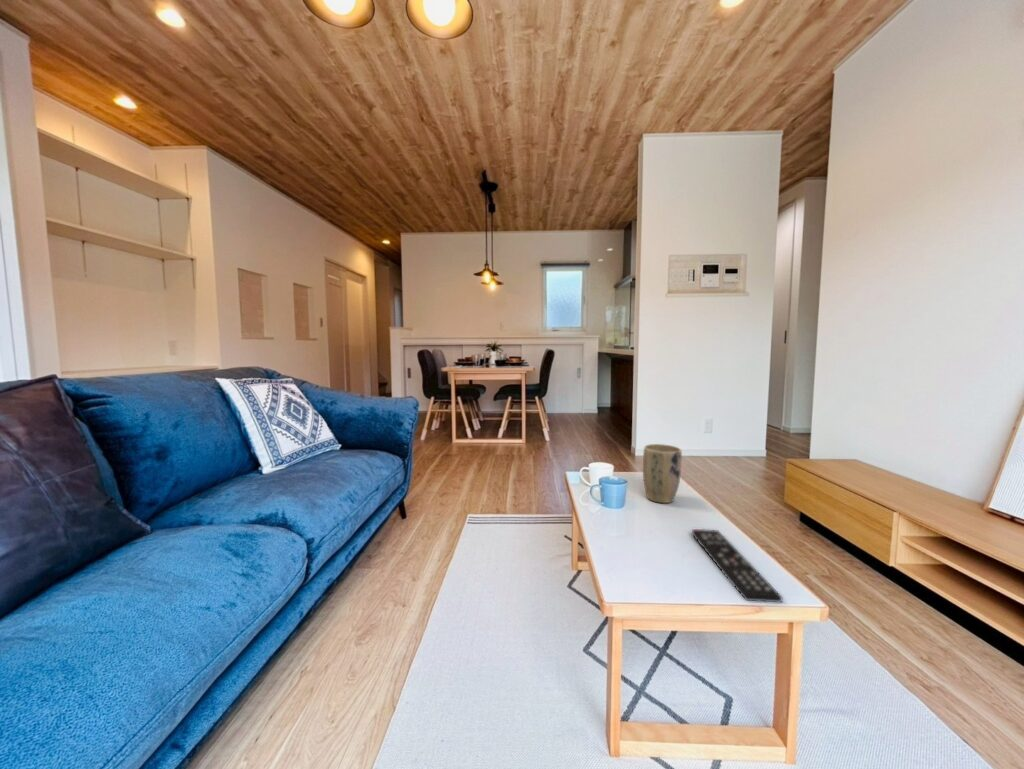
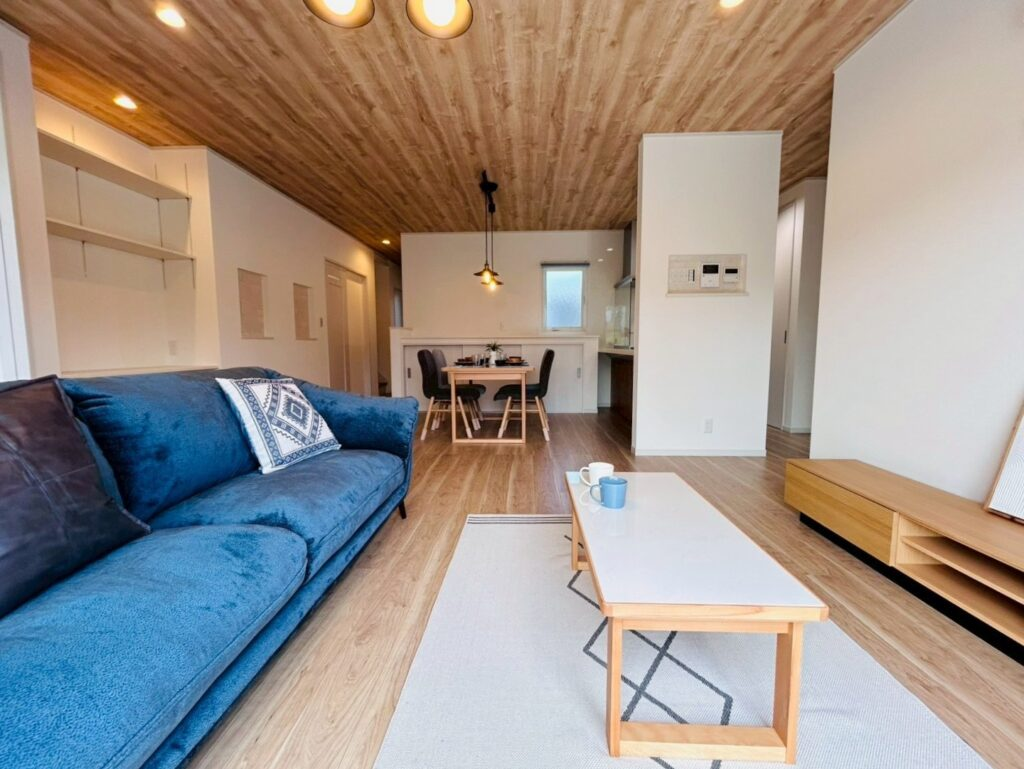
- plant pot (661, 473)
- remote control (729, 559)
